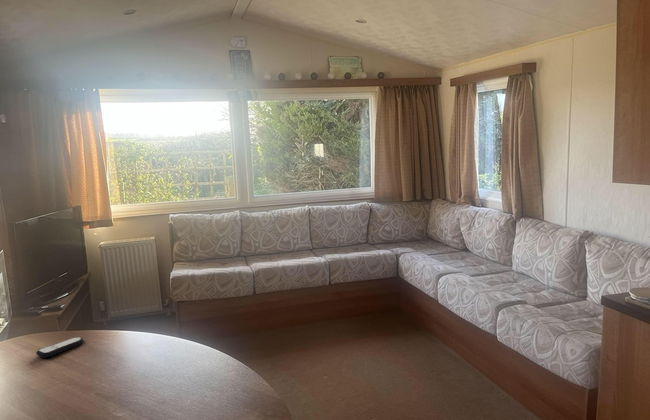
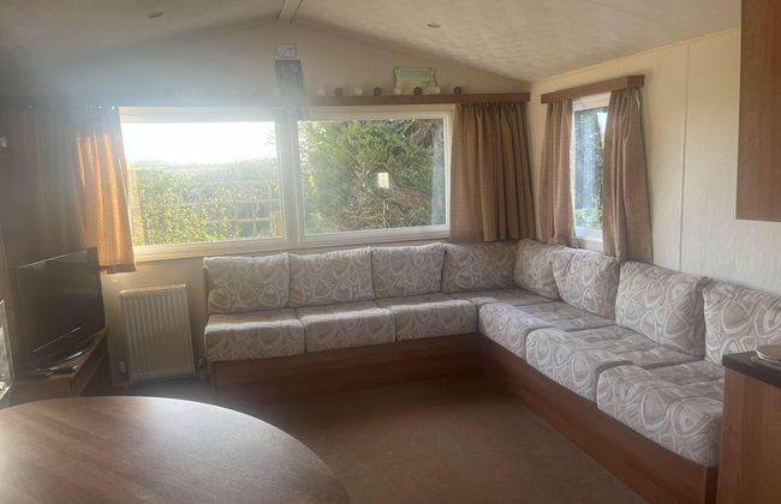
- remote control (61, 346)
